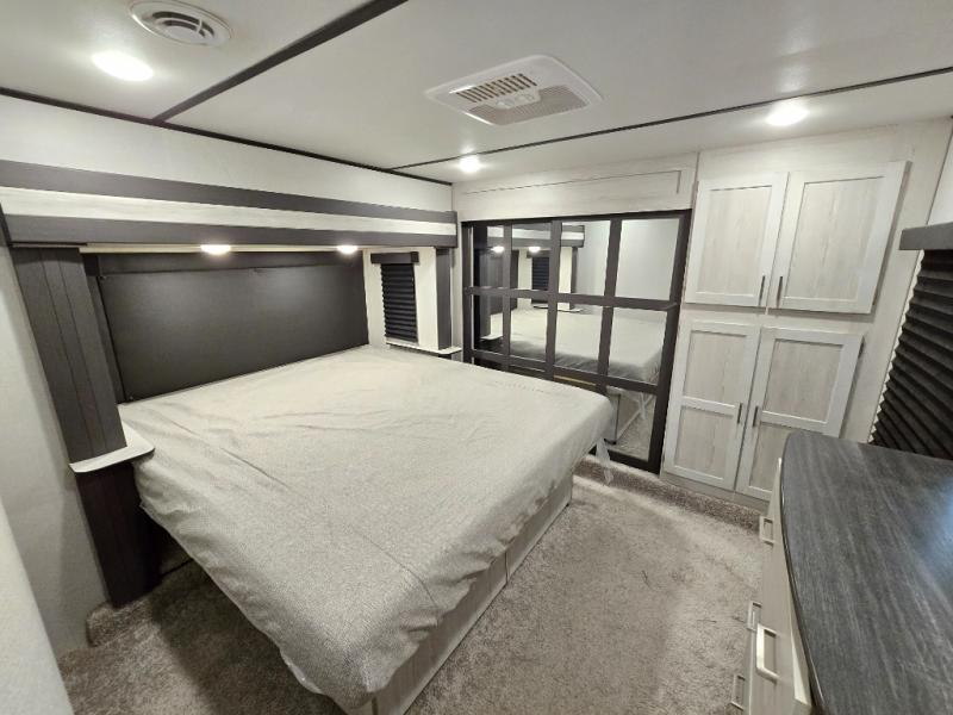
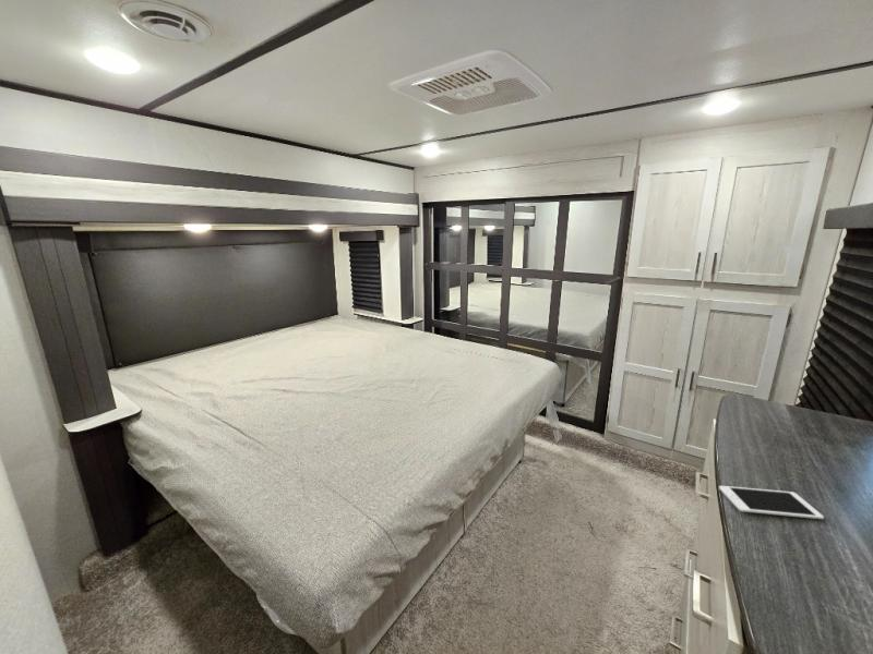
+ cell phone (768, 501)
